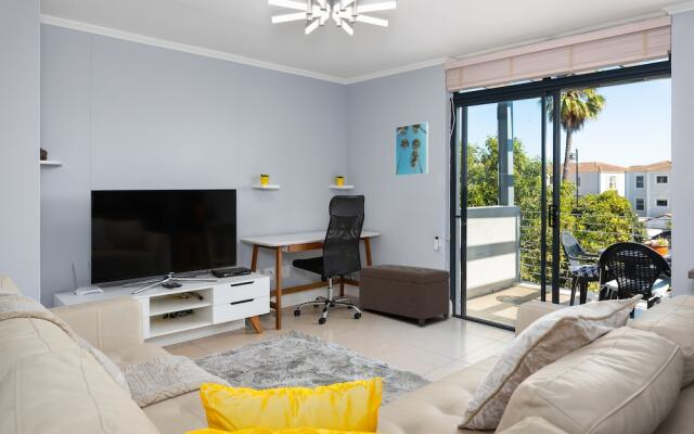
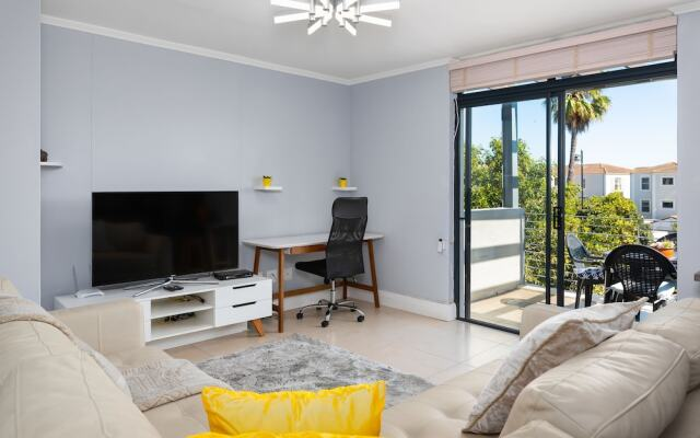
- ottoman (402, 291)
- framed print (411, 150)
